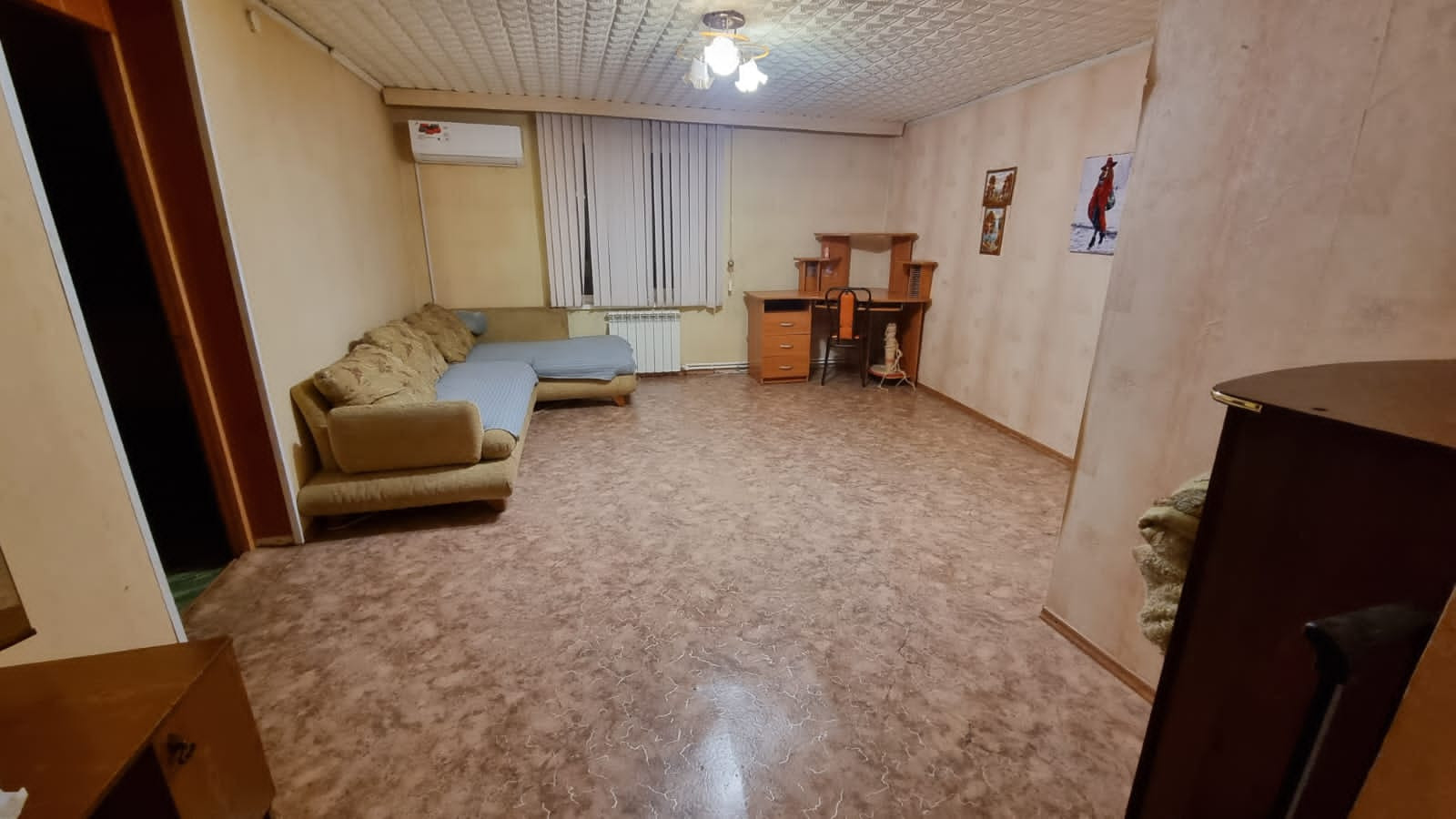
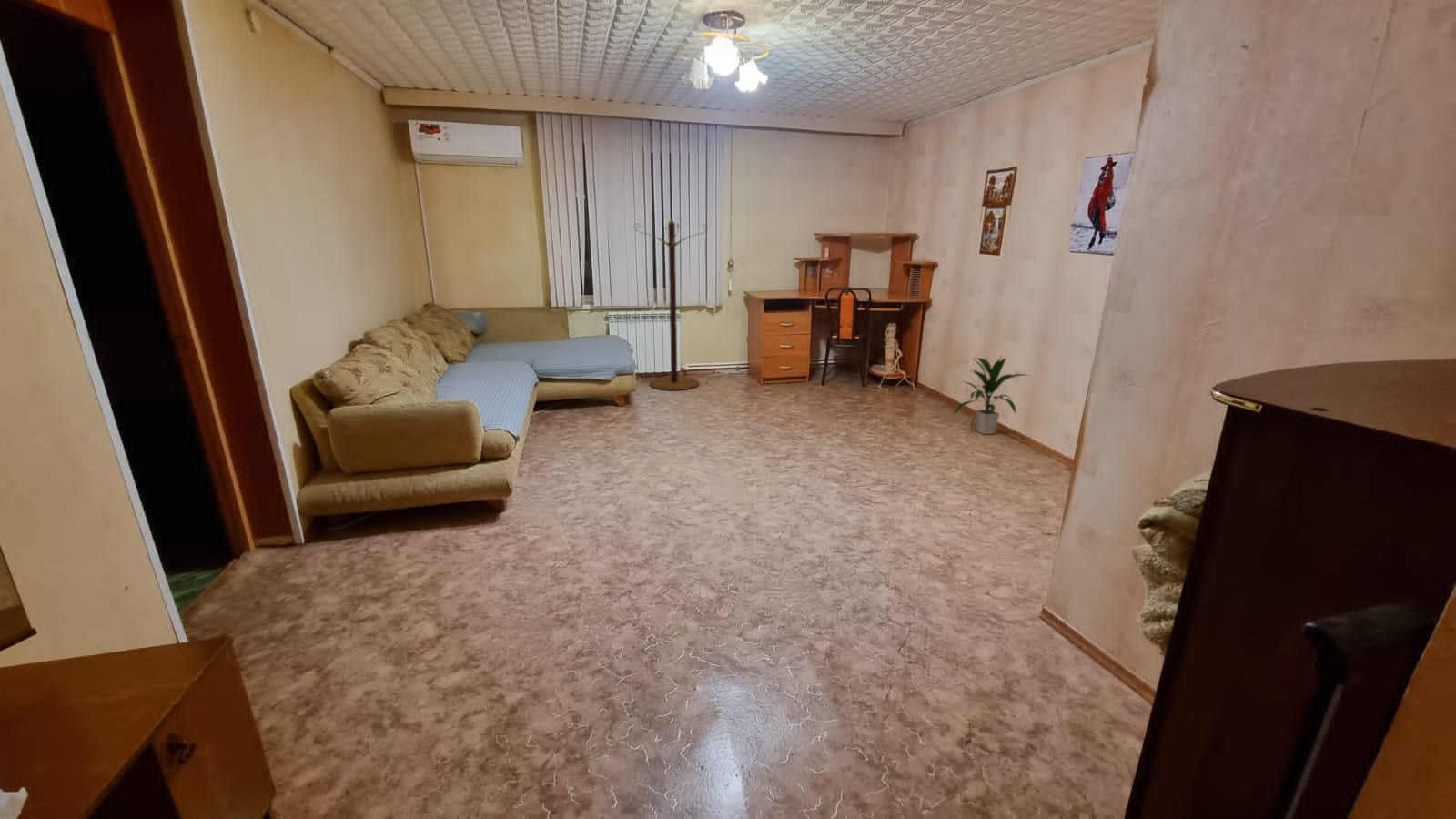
+ indoor plant (986, 393)
+ coat rack (672, 305)
